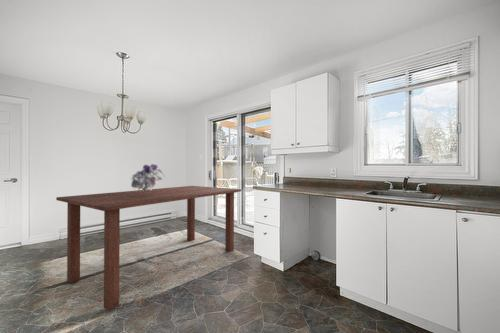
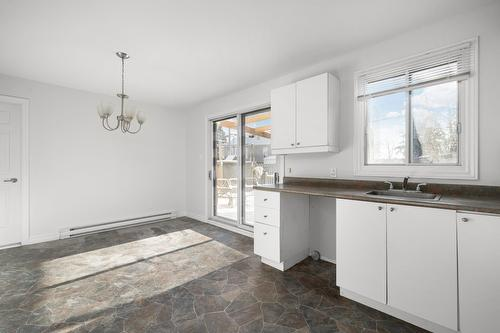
- dining table (187, 228)
- bouquet (151, 179)
